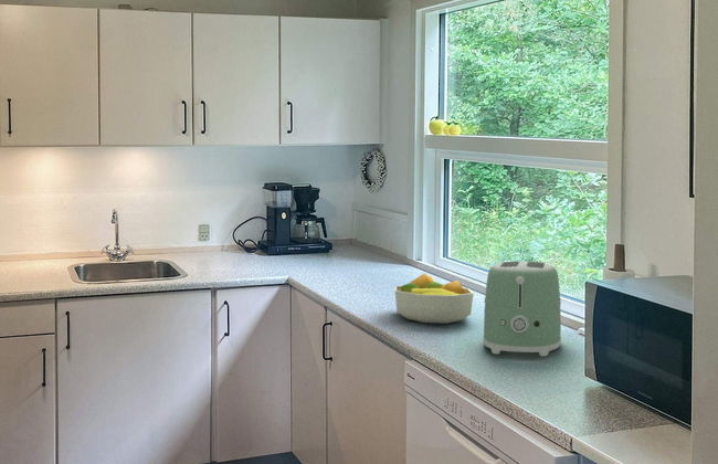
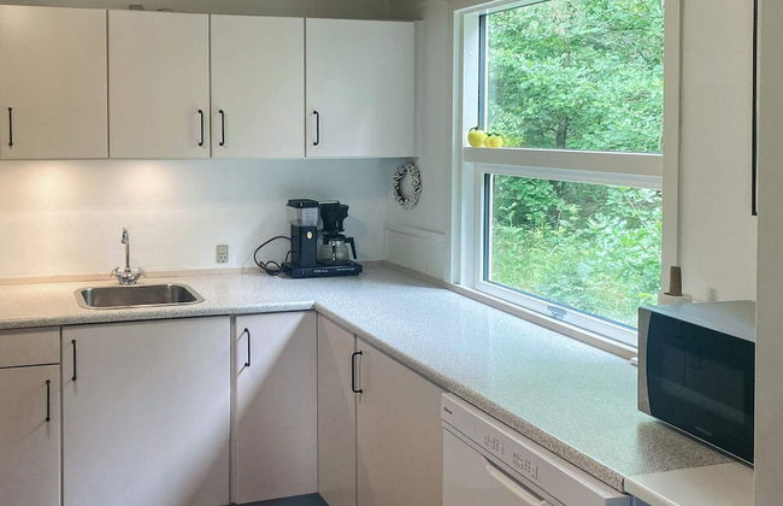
- fruit bowl (432, 297)
- toaster (521, 304)
